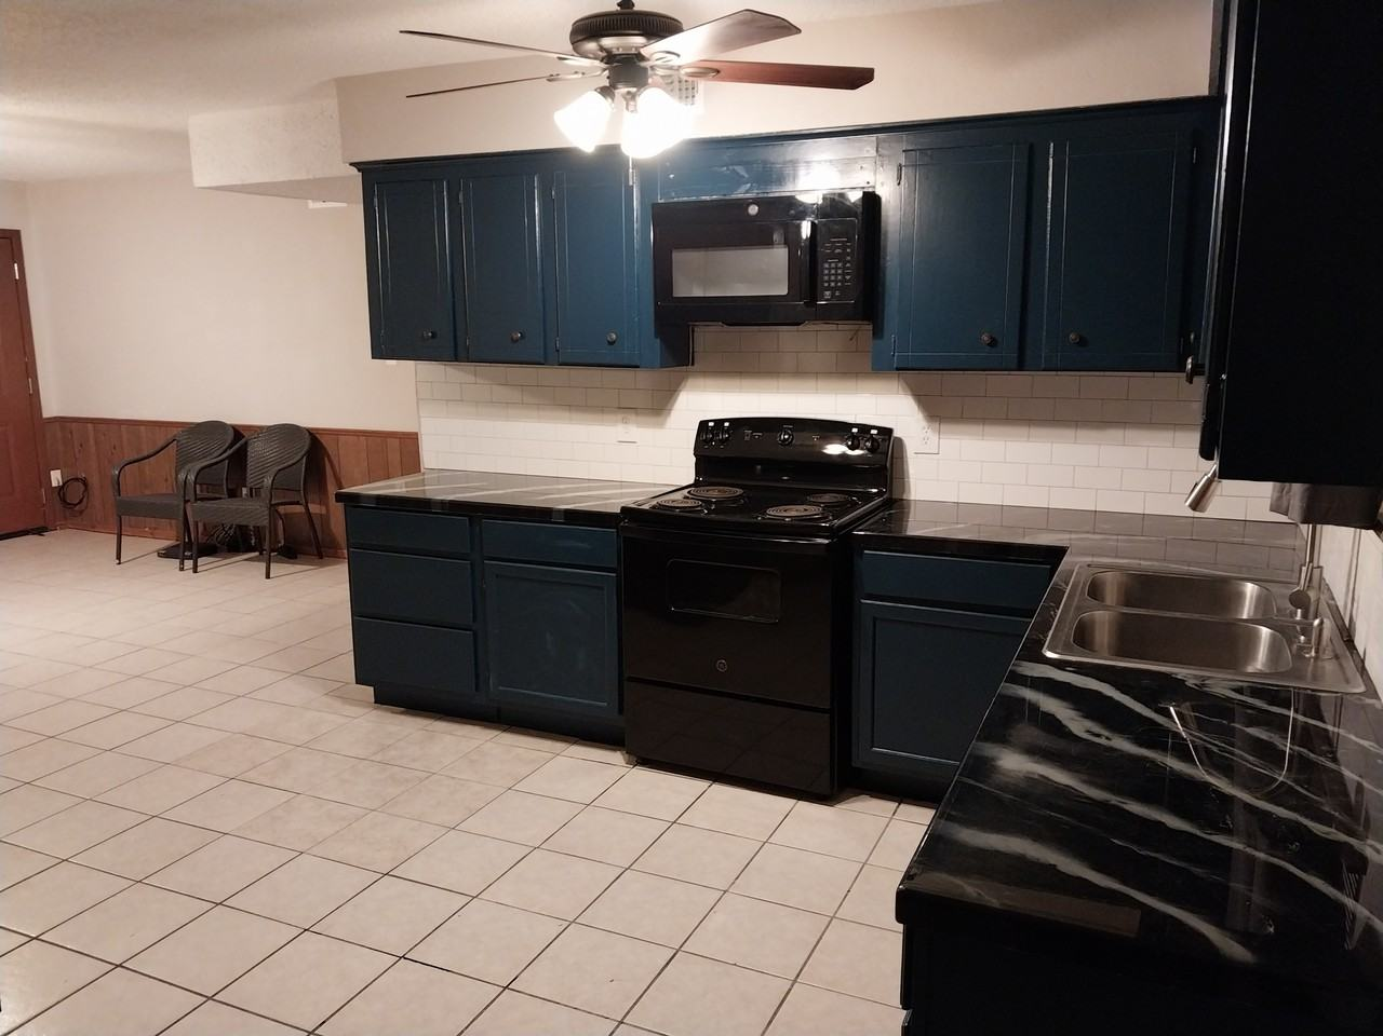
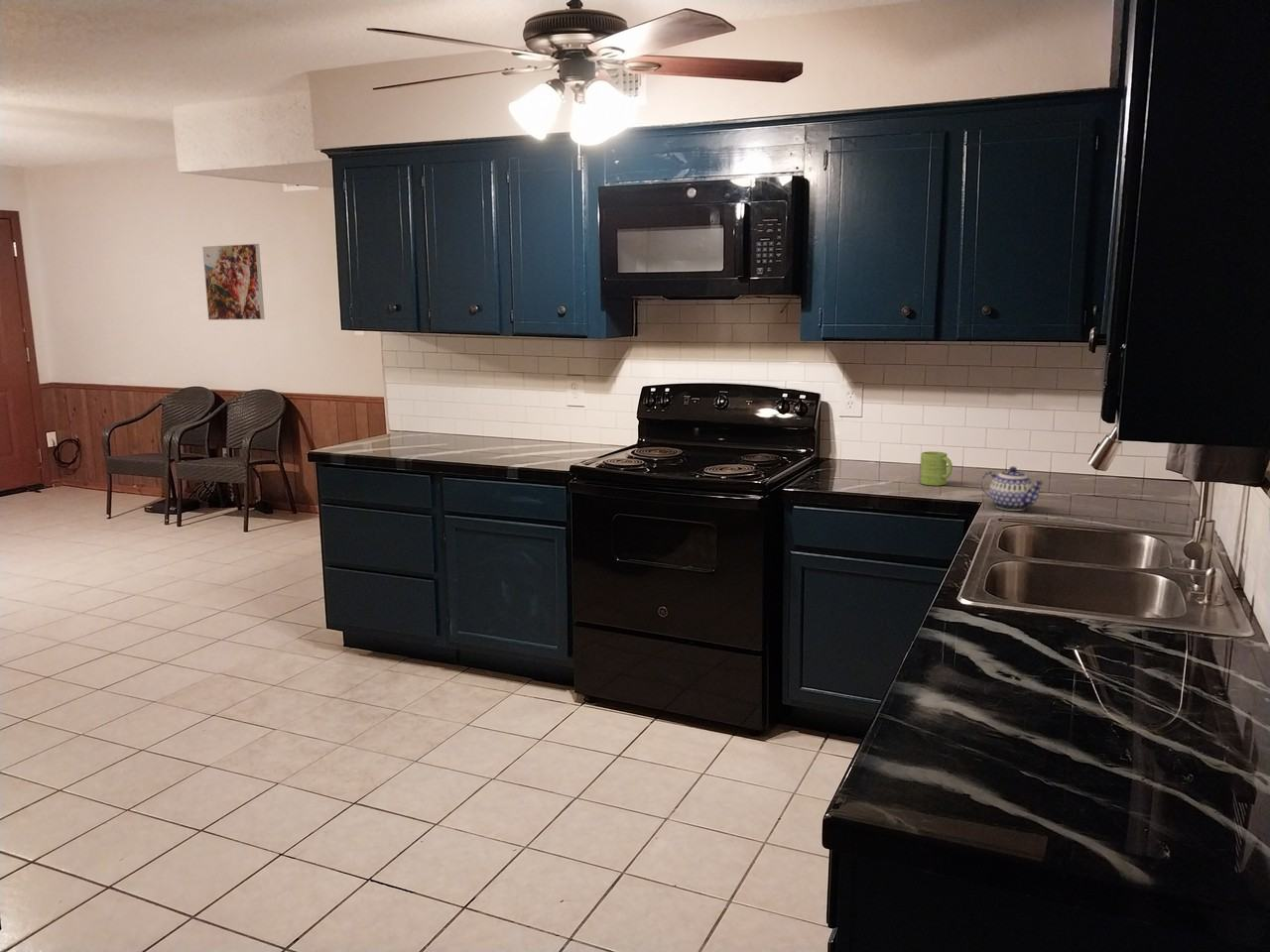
+ mug (938, 469)
+ teapot (1011, 487)
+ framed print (233, 283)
